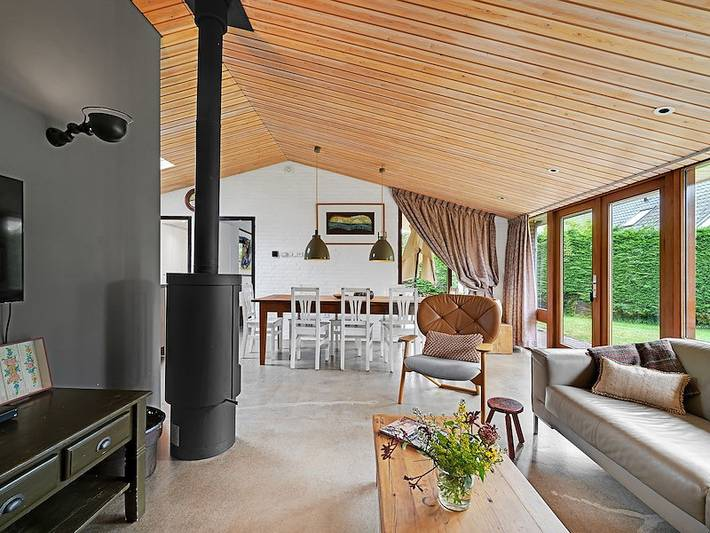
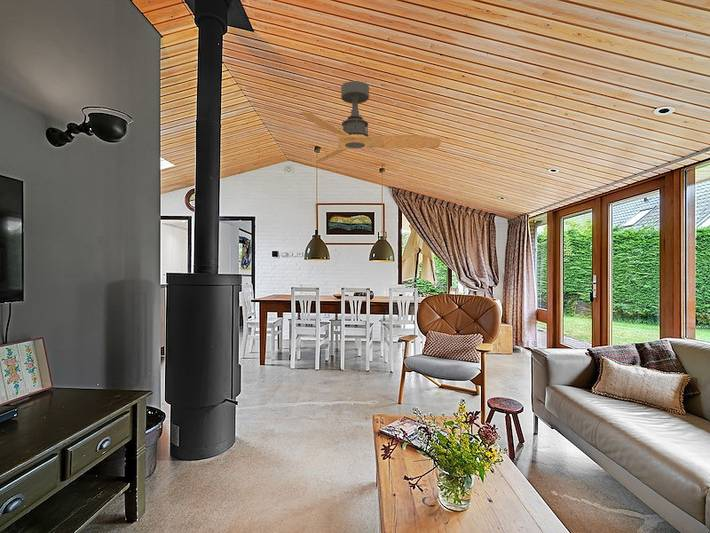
+ ceiling fan (367, 122)
